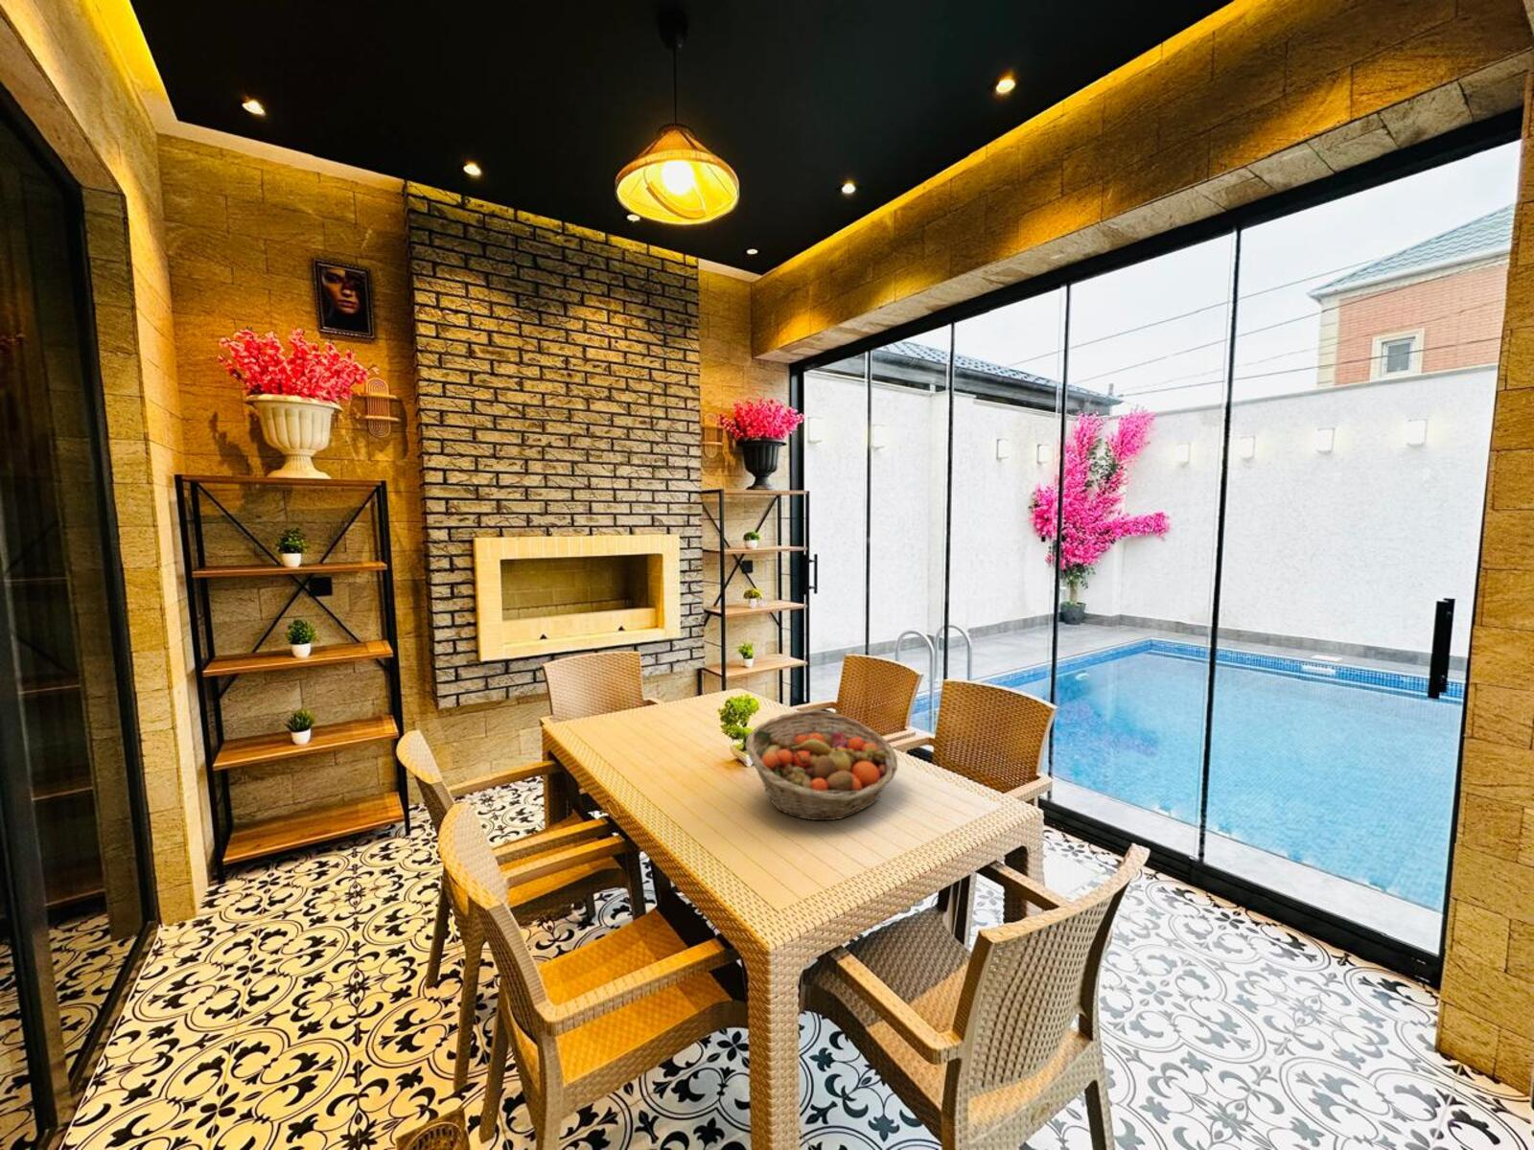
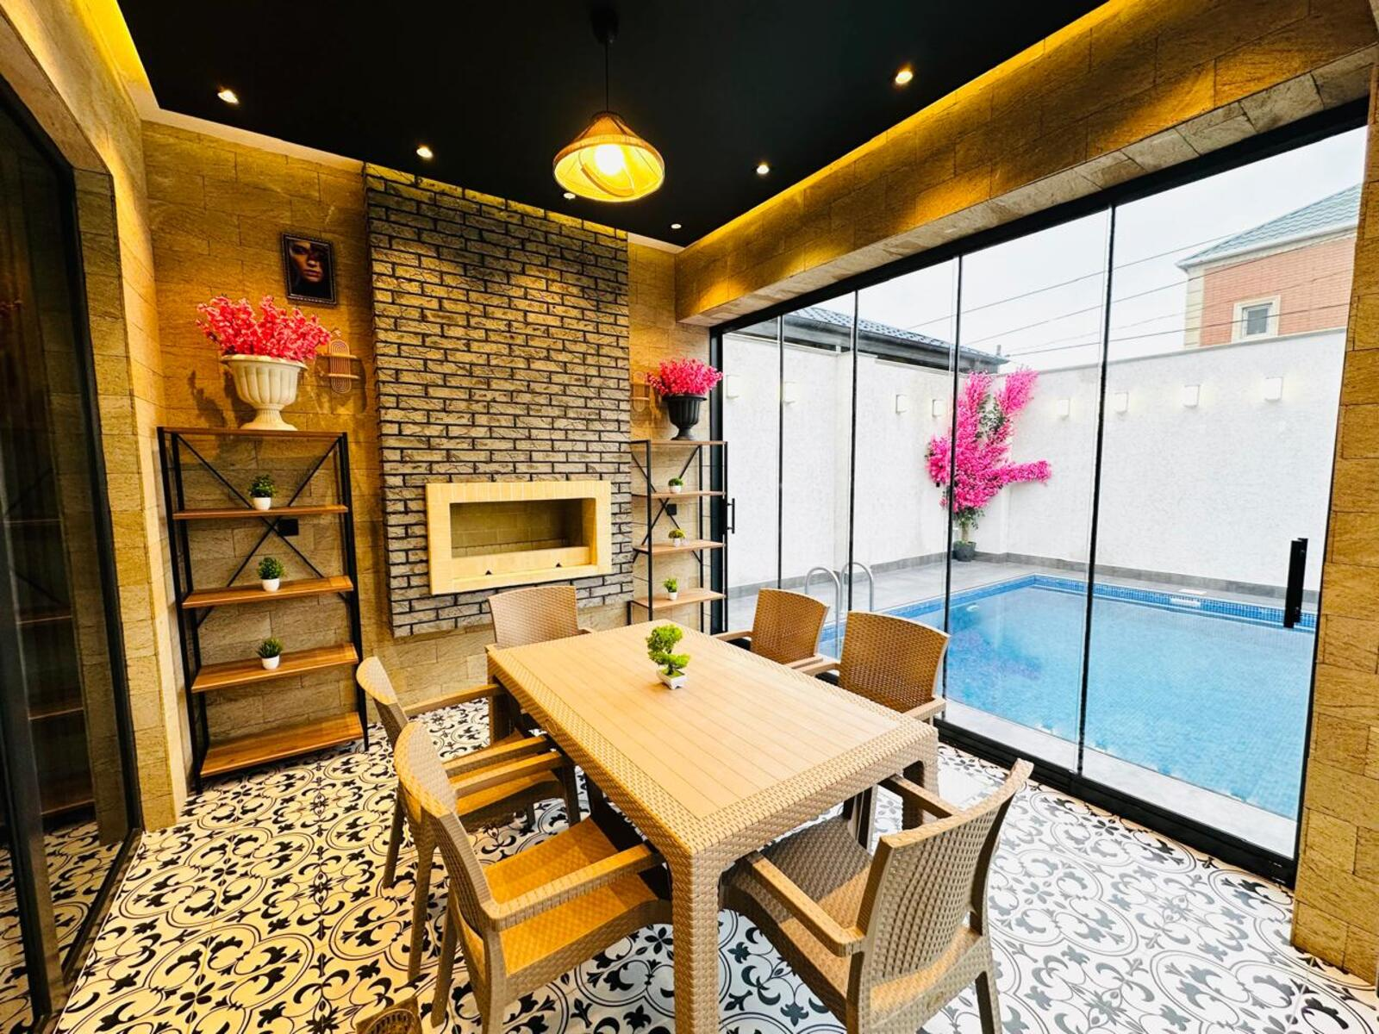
- fruit basket (821, 762)
